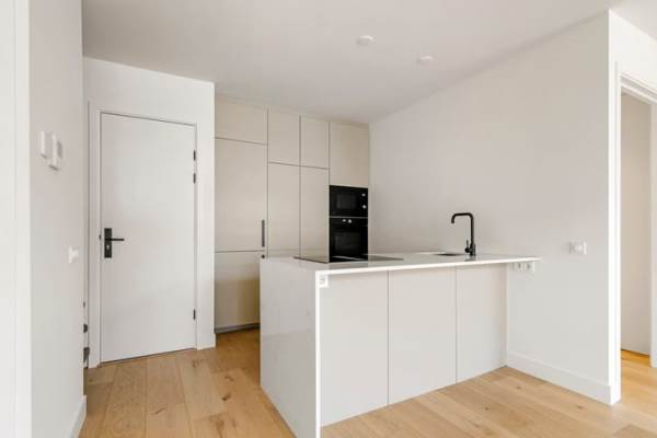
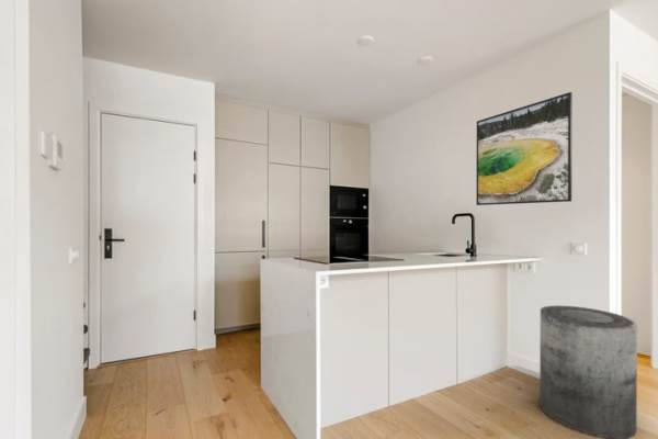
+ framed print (518, 156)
+ trash can (585, 365)
